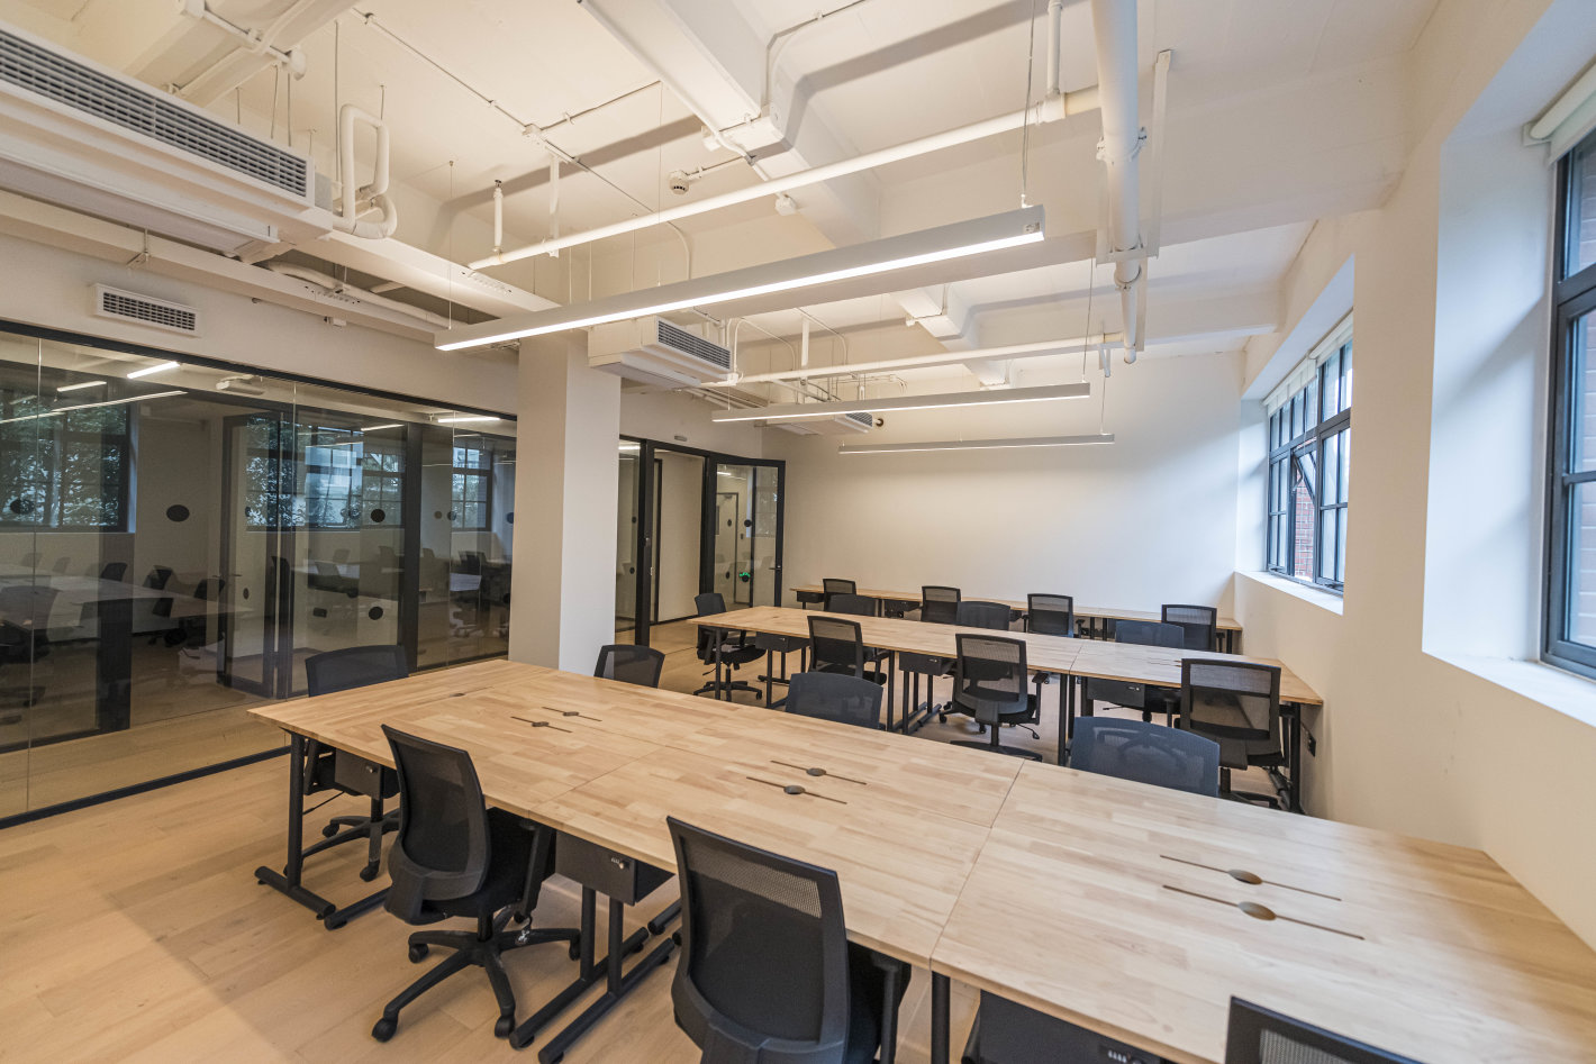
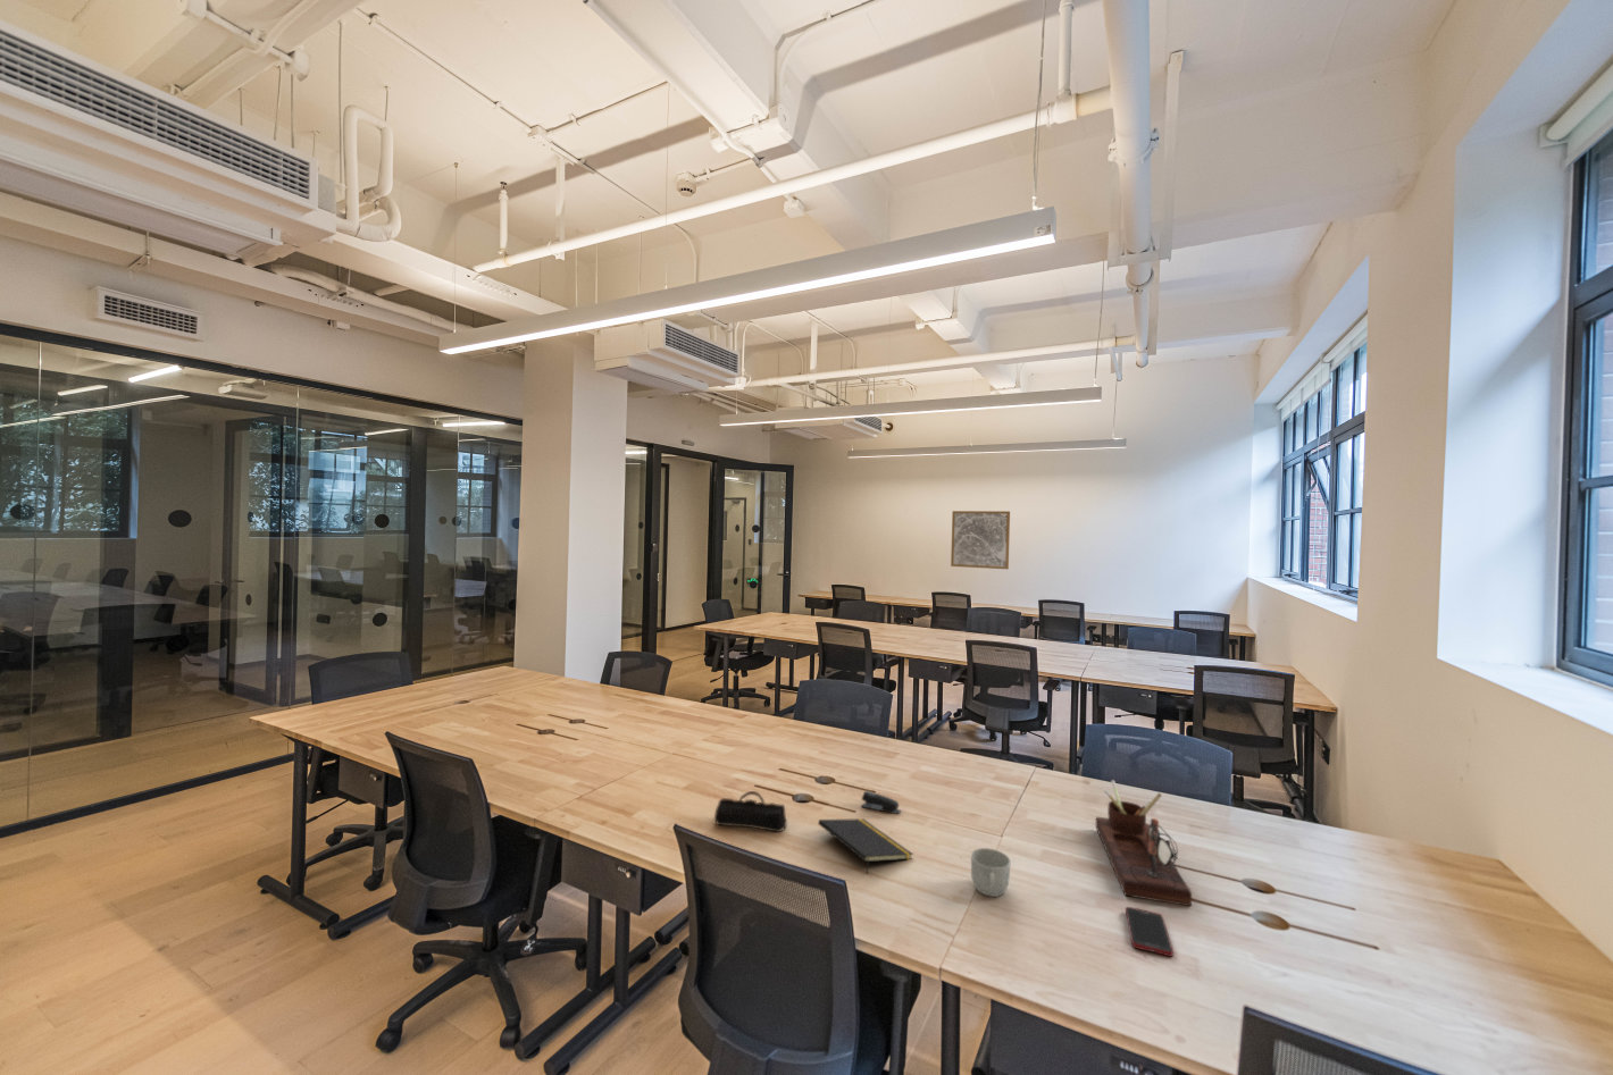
+ pencil case (750, 809)
+ mug (989, 875)
+ stapler (881, 801)
+ wall art (979, 539)
+ desk organizer (1138, 827)
+ cell phone (1147, 930)
+ notepad (863, 837)
